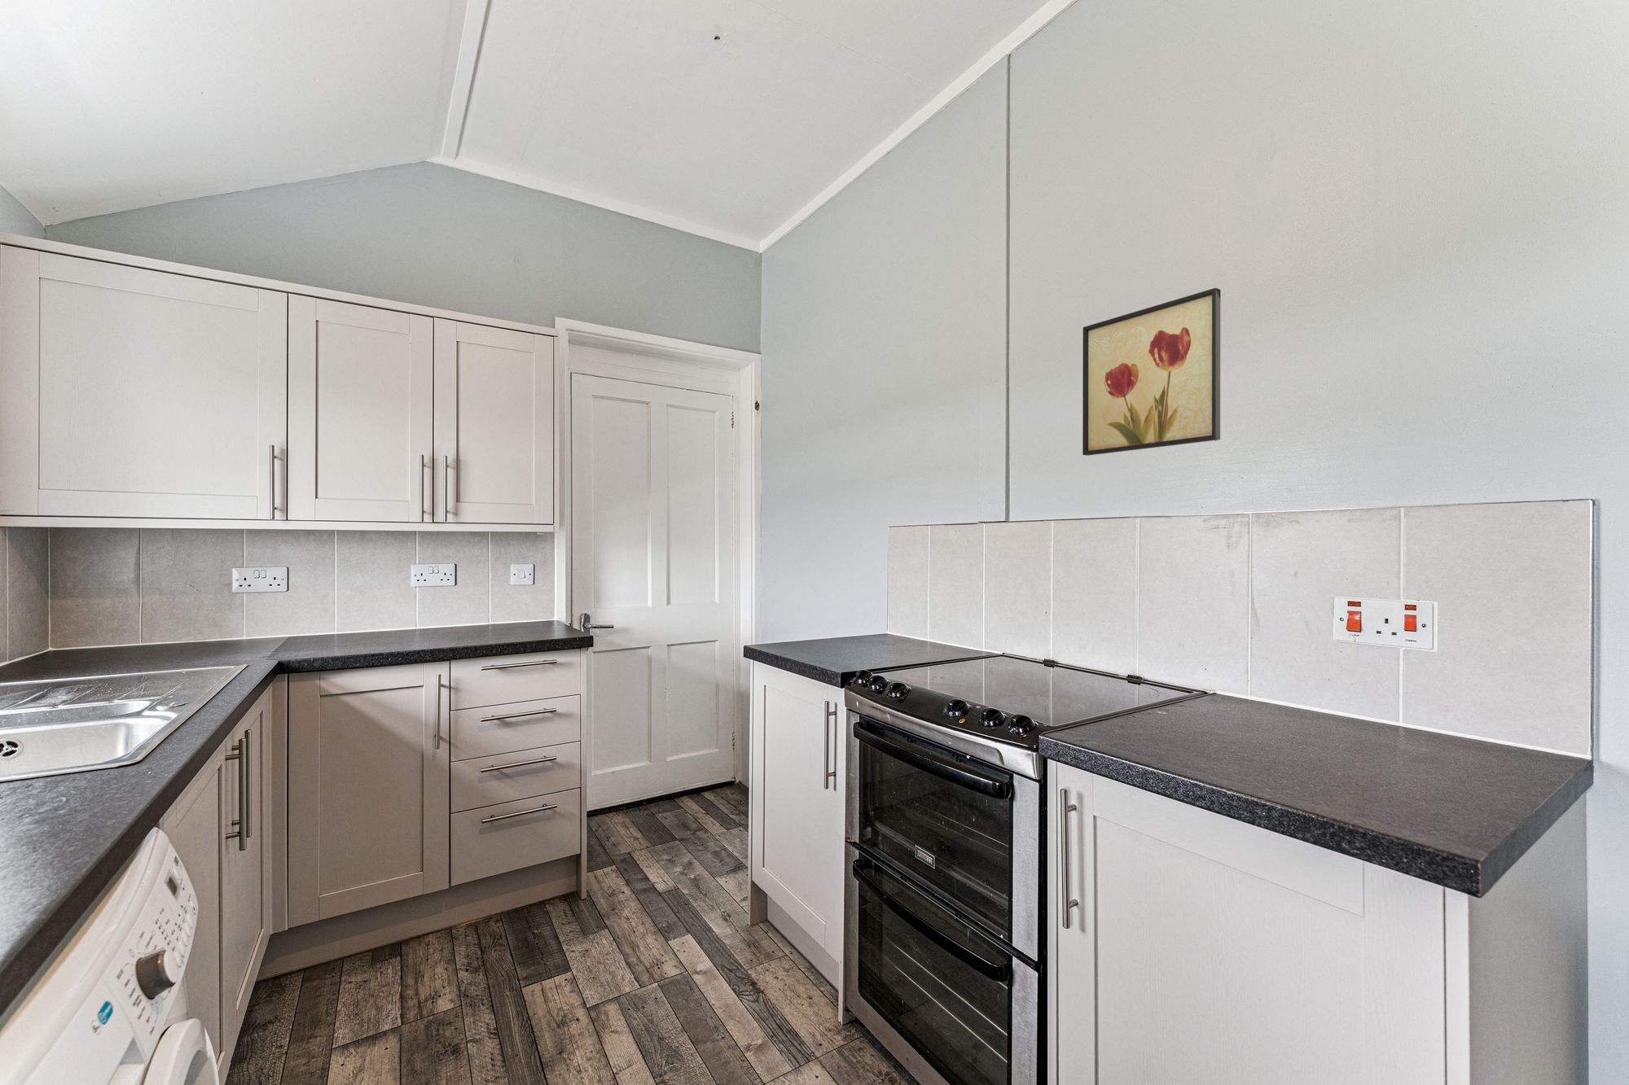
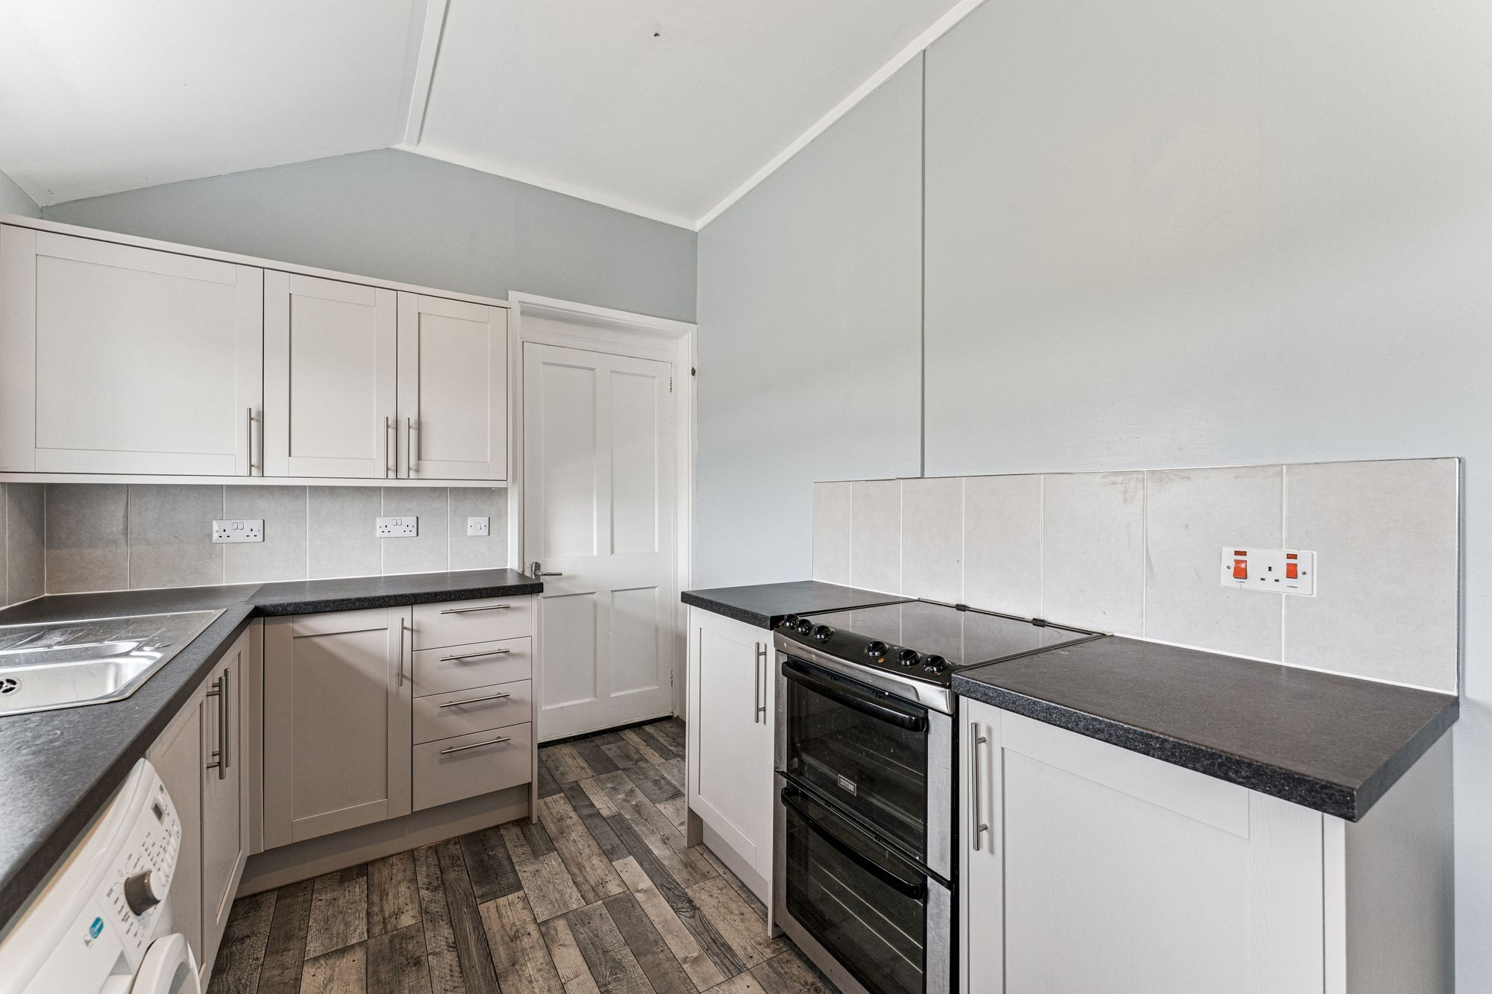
- wall art (1148, 379)
